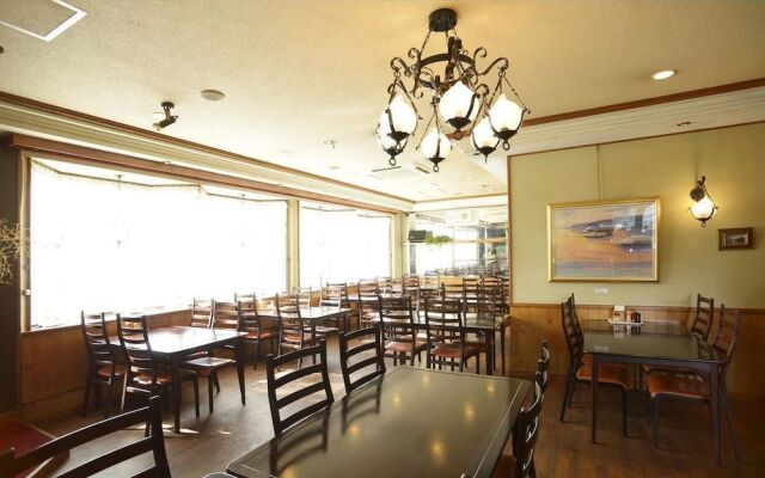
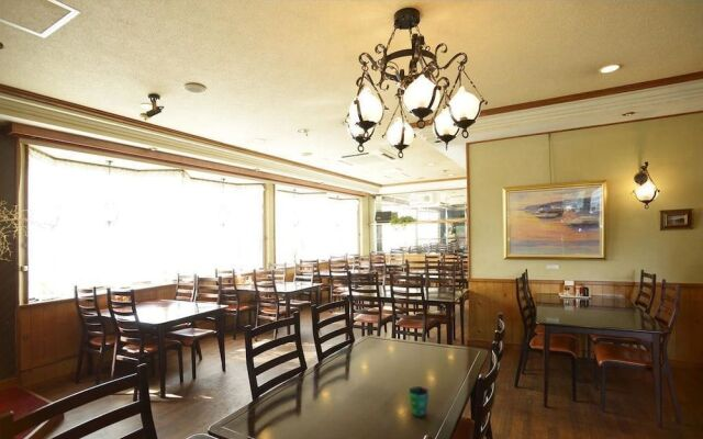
+ cup (420, 401)
